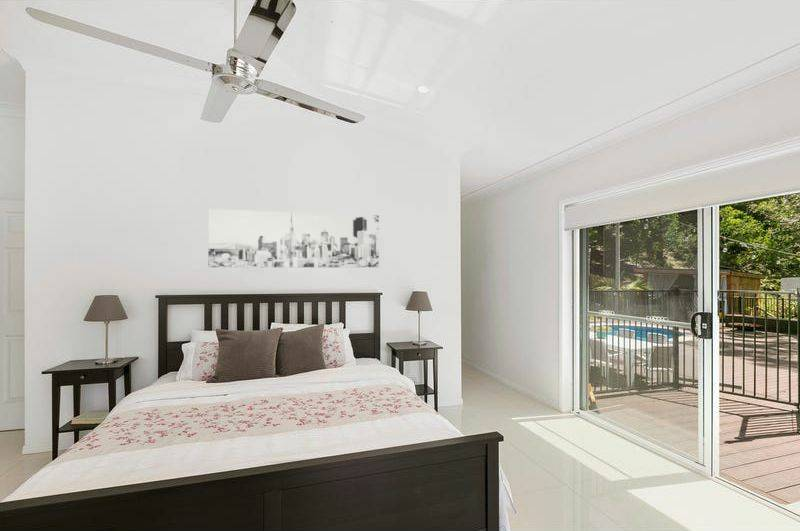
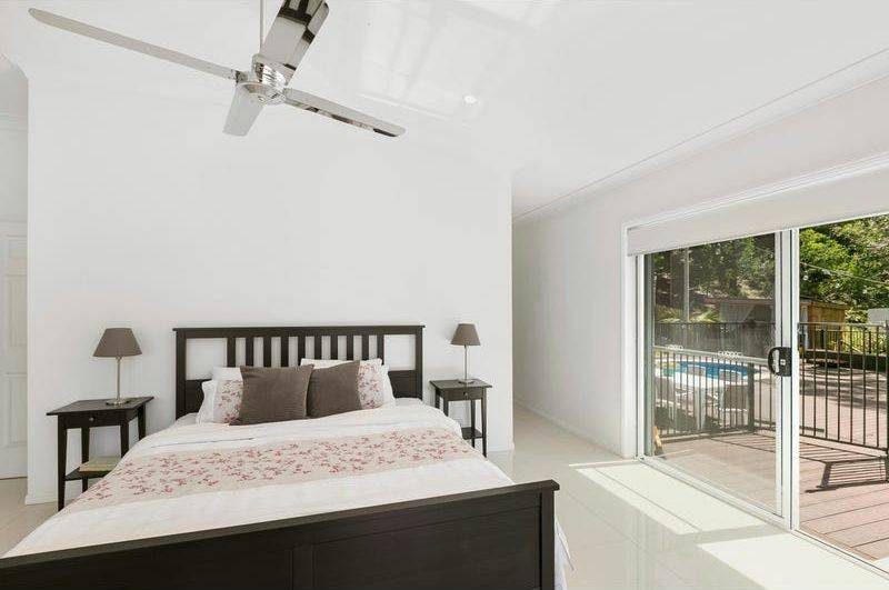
- wall art (298, 239)
